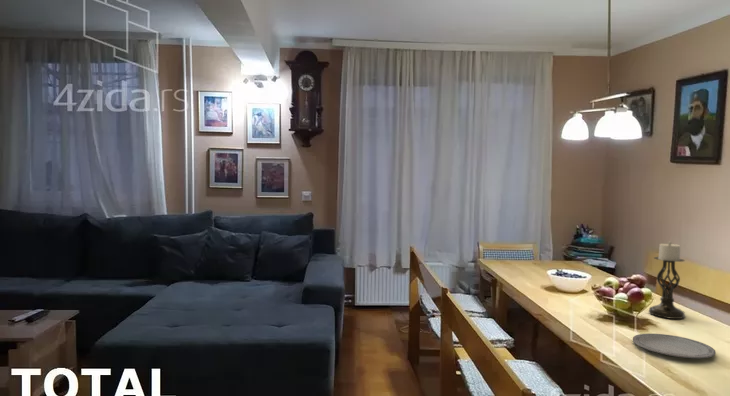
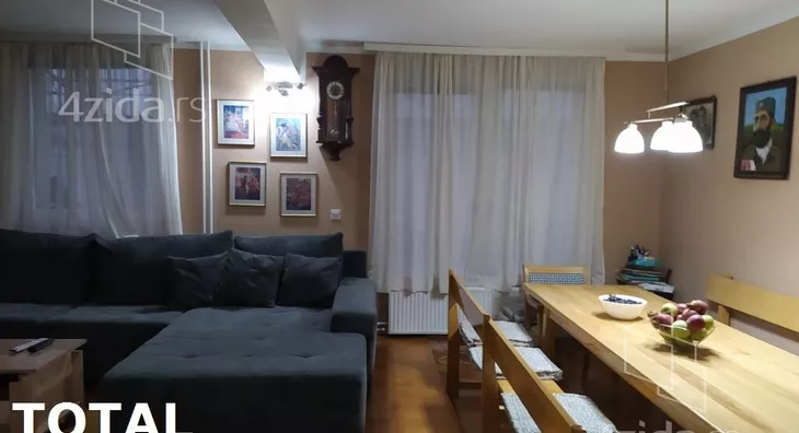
- candle holder (668, 278)
- plate (672, 346)
